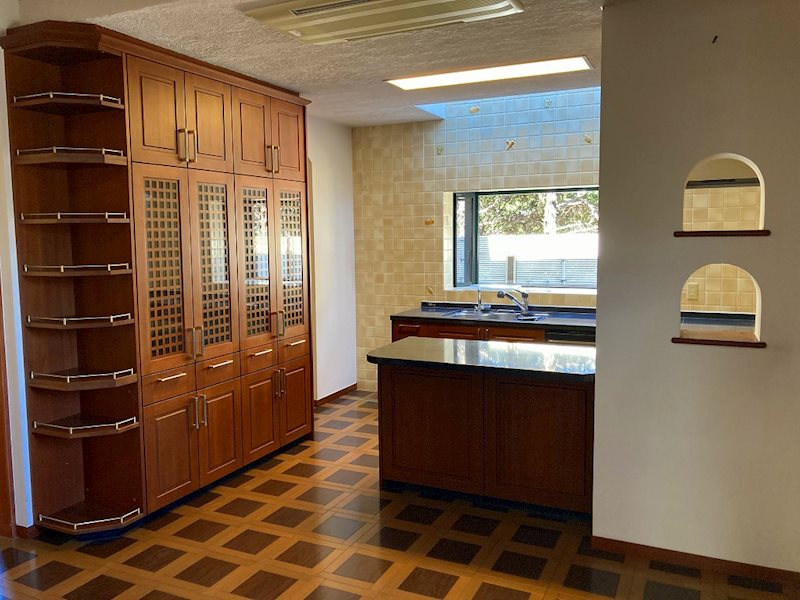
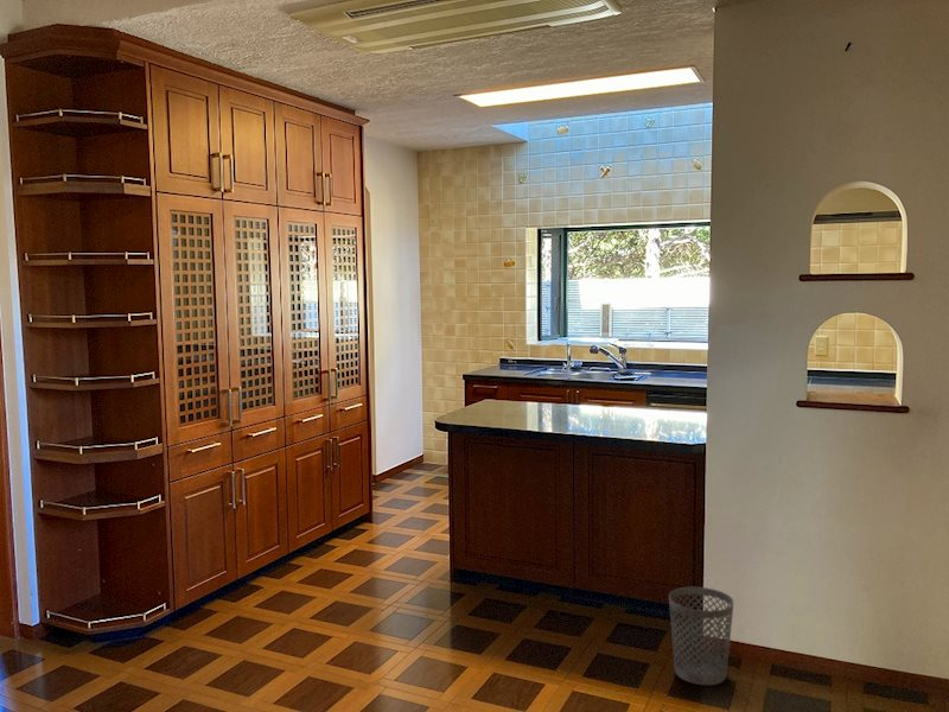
+ wastebasket (700, 635)
